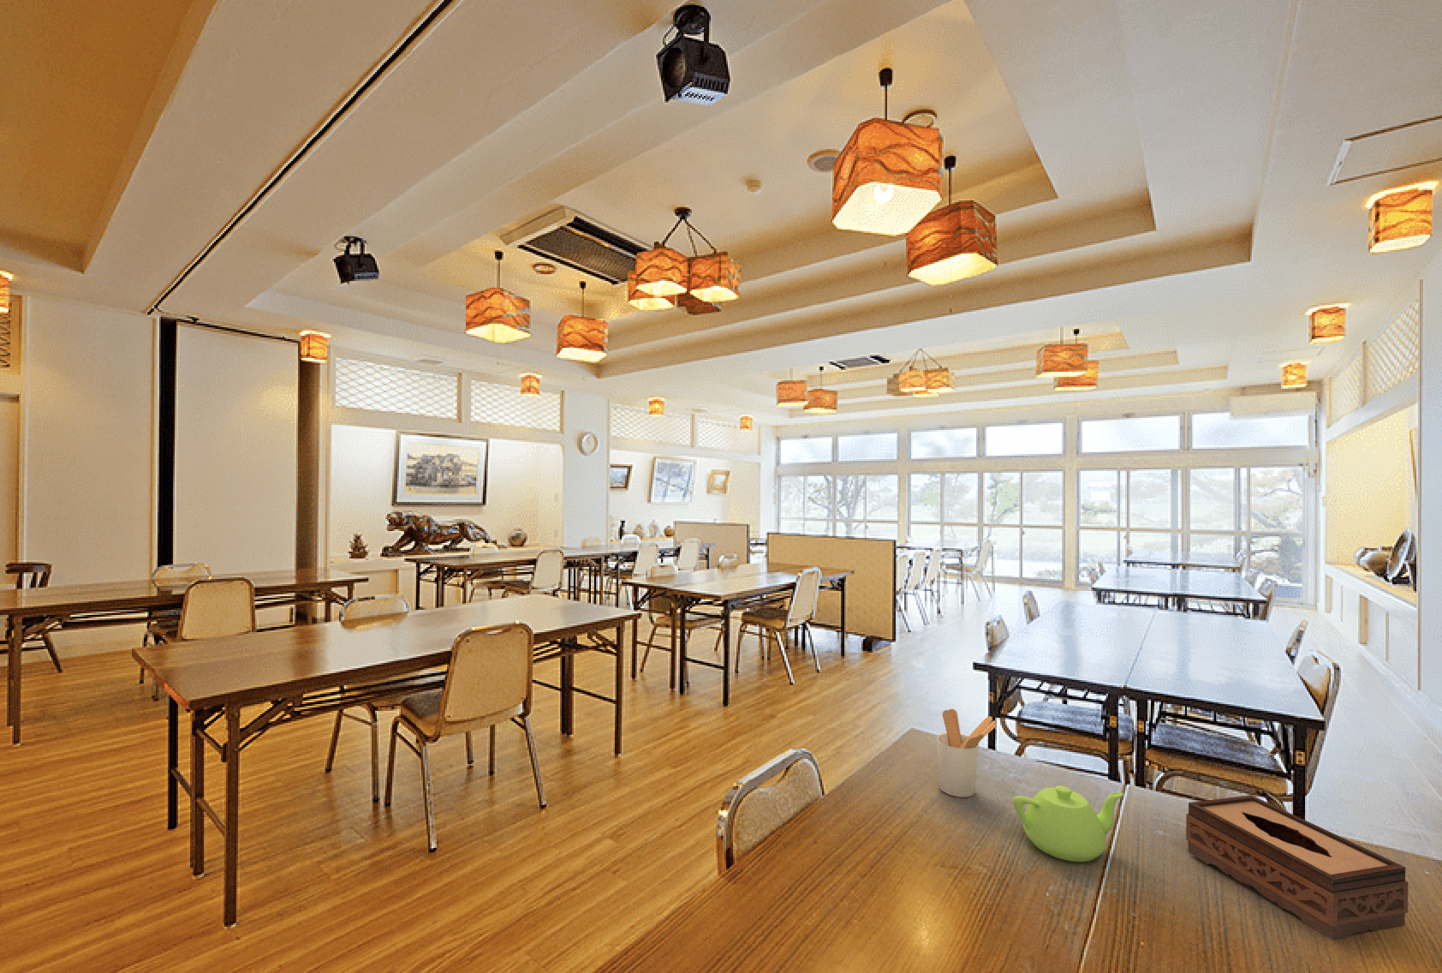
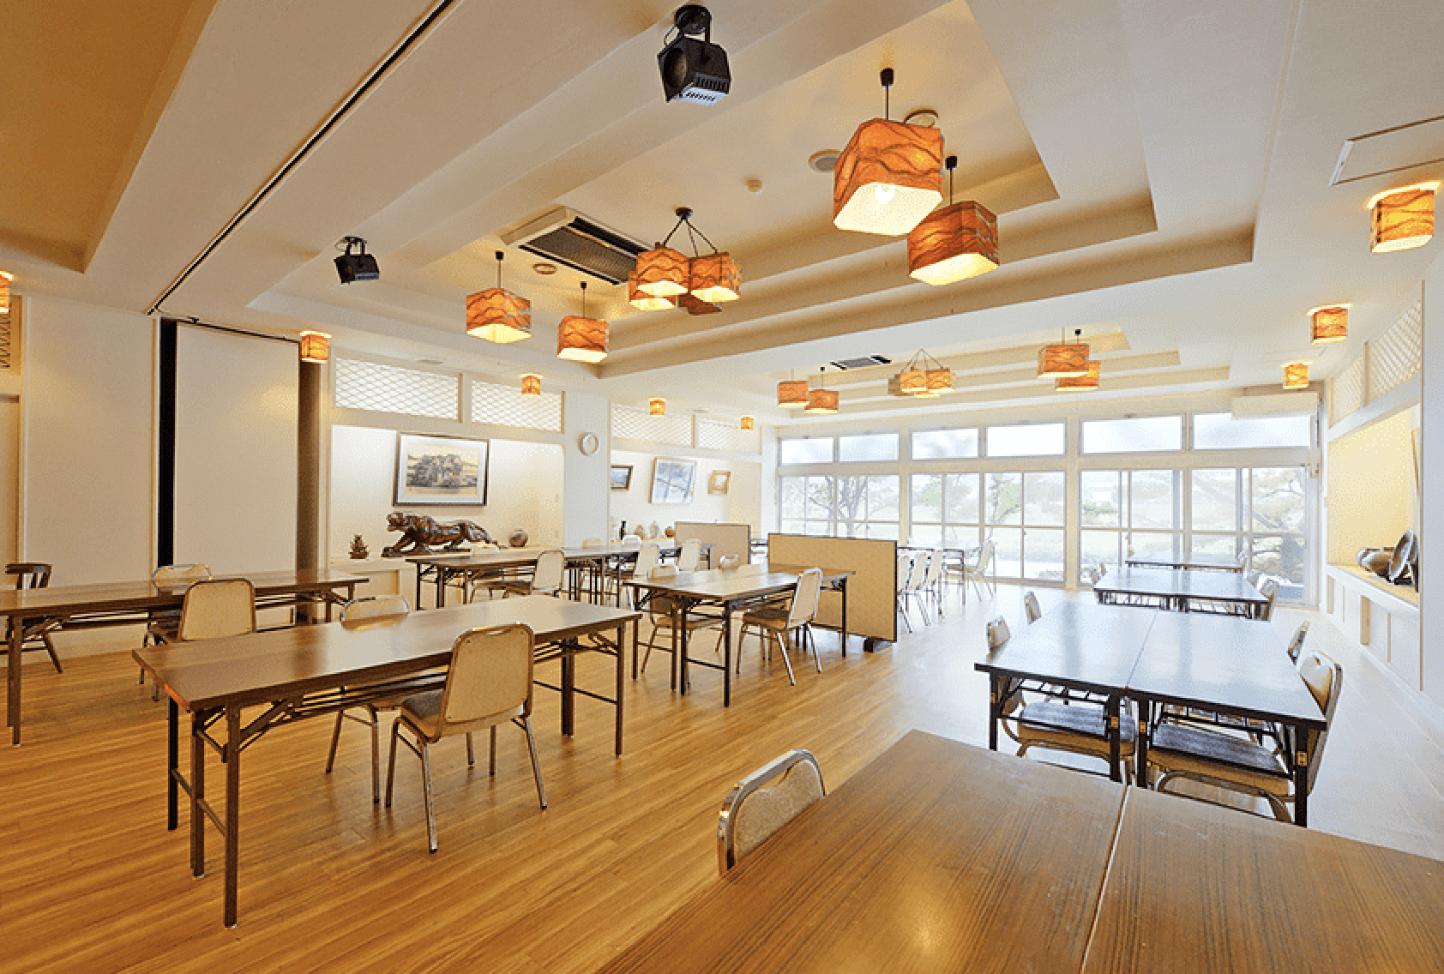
- utensil holder (966, 753)
- tissue box (1286, 858)
- teapot (1067, 817)
